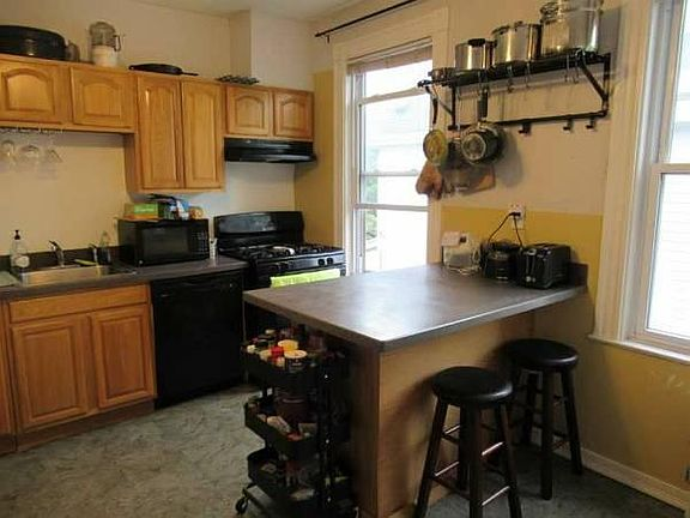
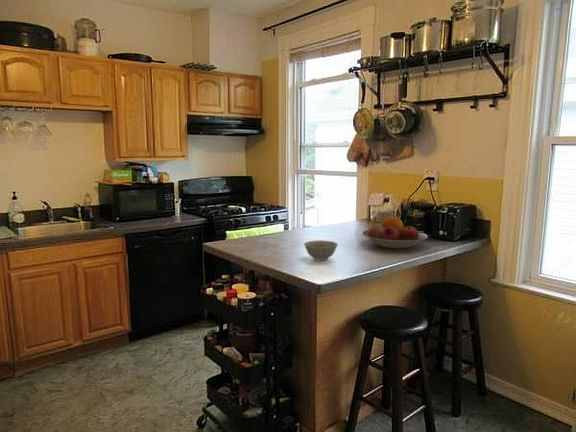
+ bowl (320, 251)
+ fruit bowl (394, 231)
